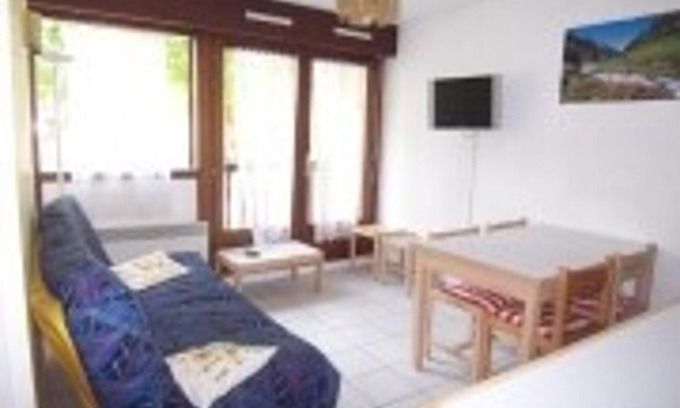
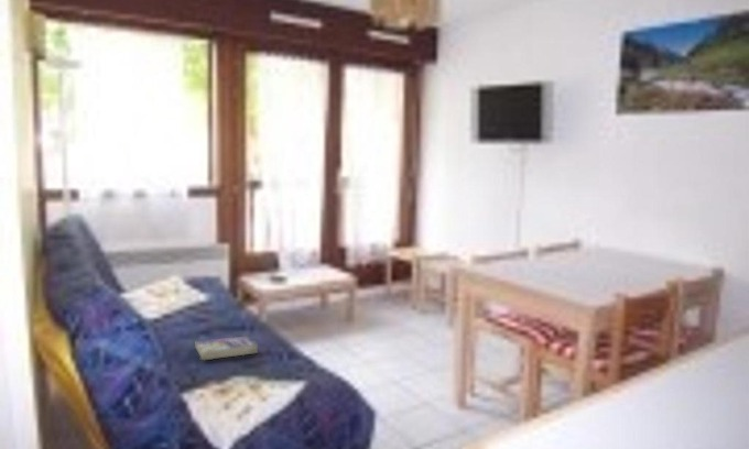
+ book (225, 346)
